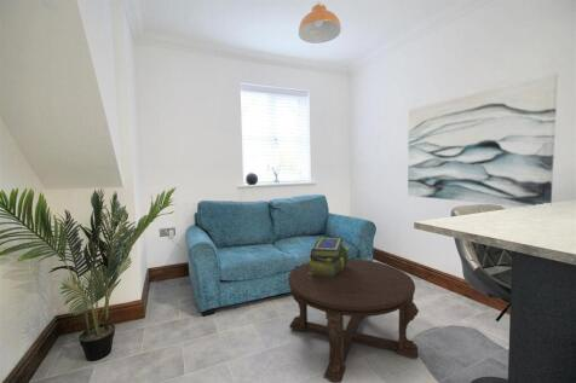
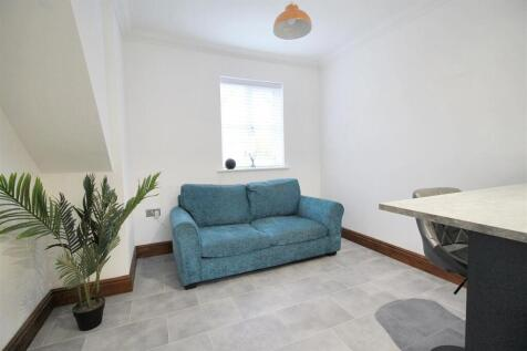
- coffee table (349, 308)
- wall art (465, 149)
- stack of books (328, 255)
